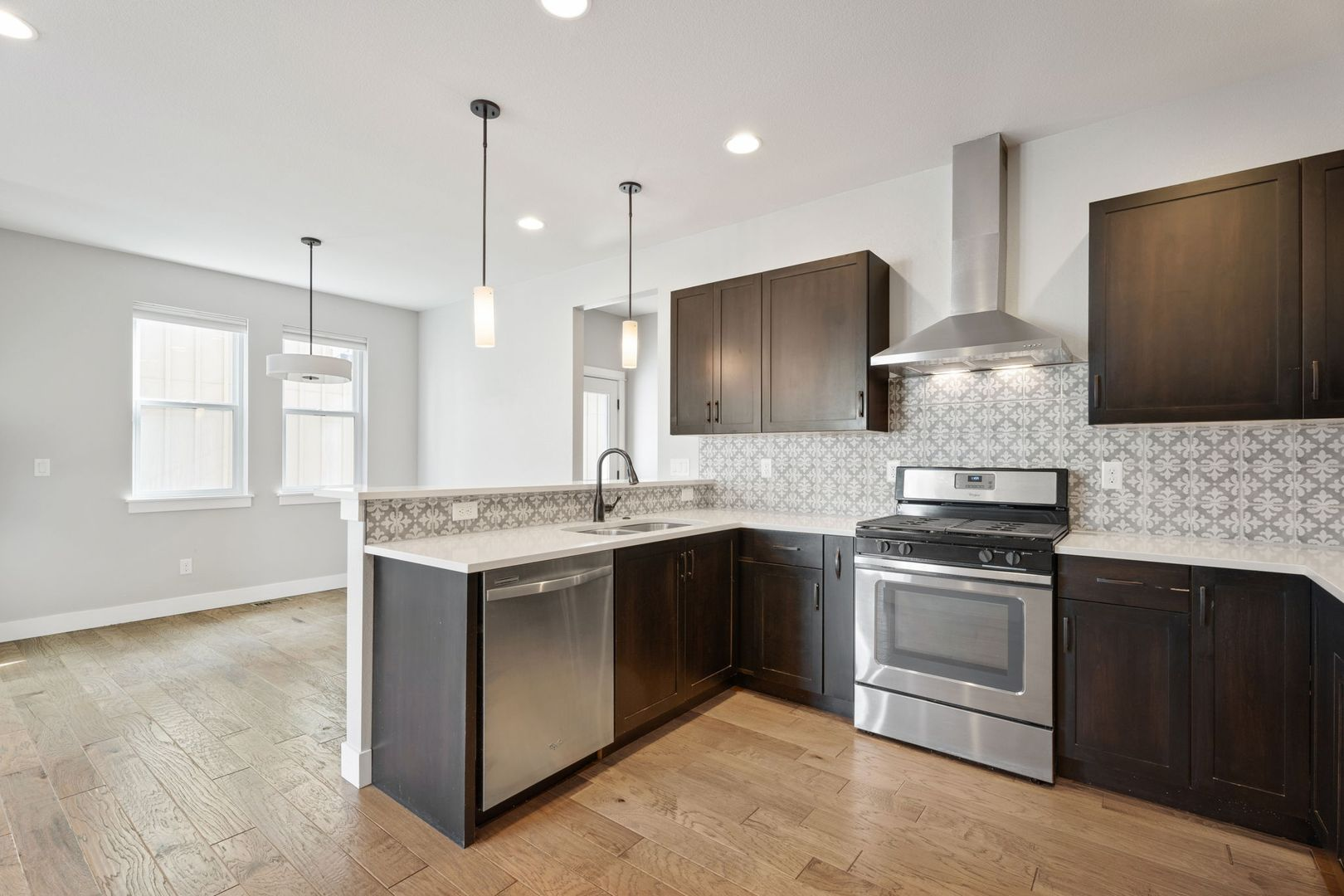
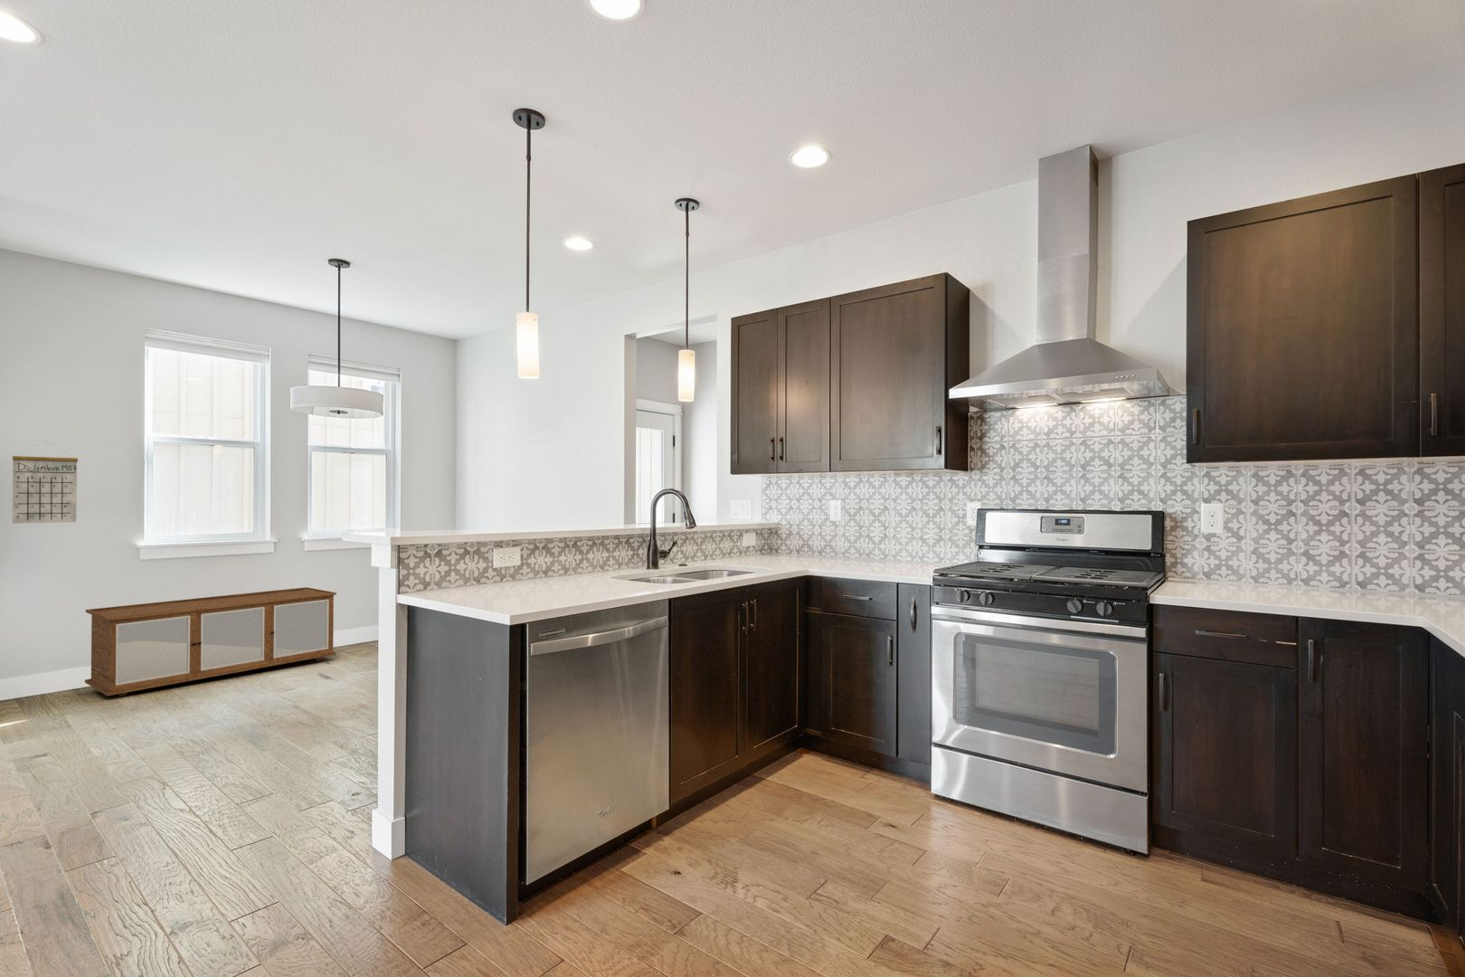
+ calendar (45, 482)
+ storage cabinet (220, 636)
